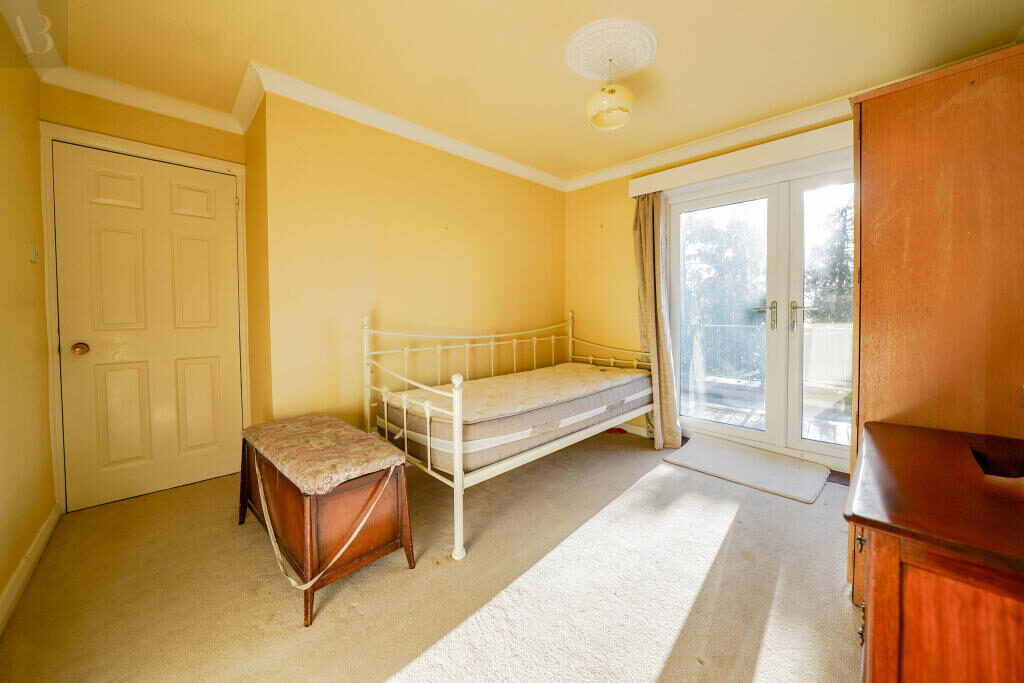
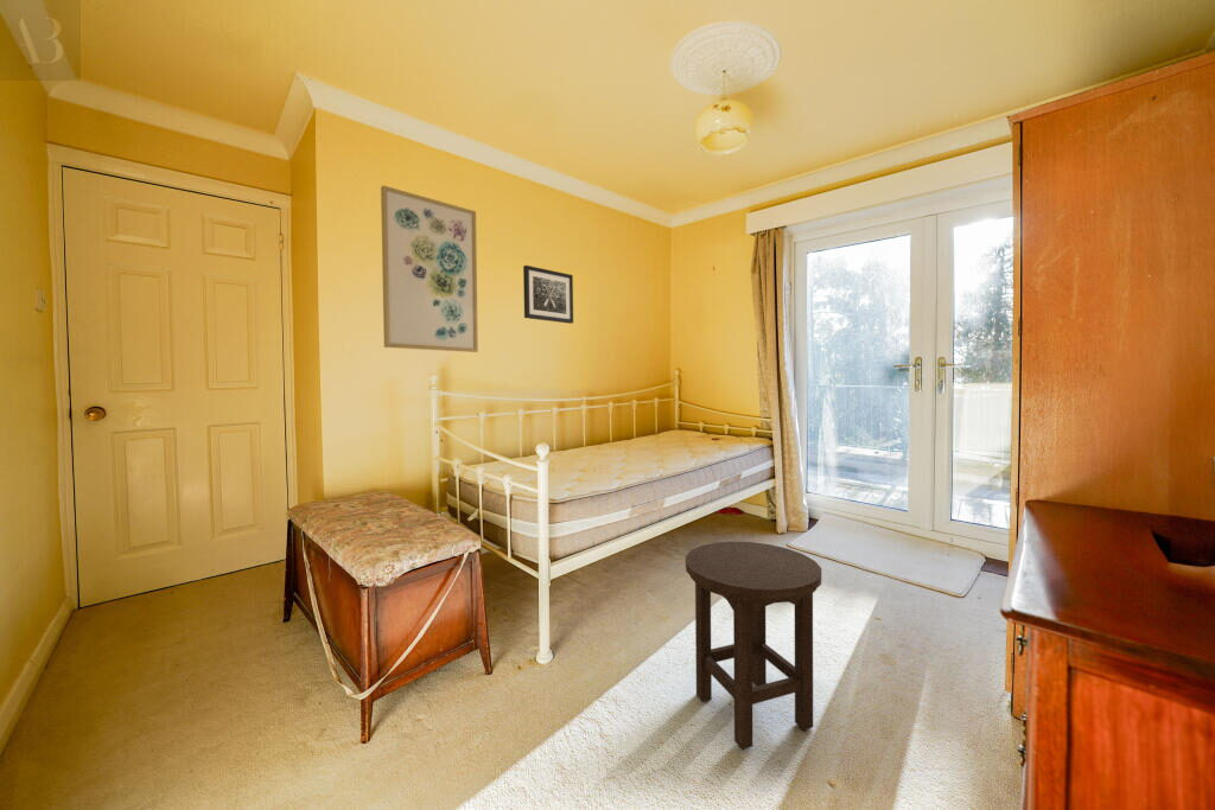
+ stool (751, 636)
+ wall art (549, 295)
+ wall art (432, 275)
